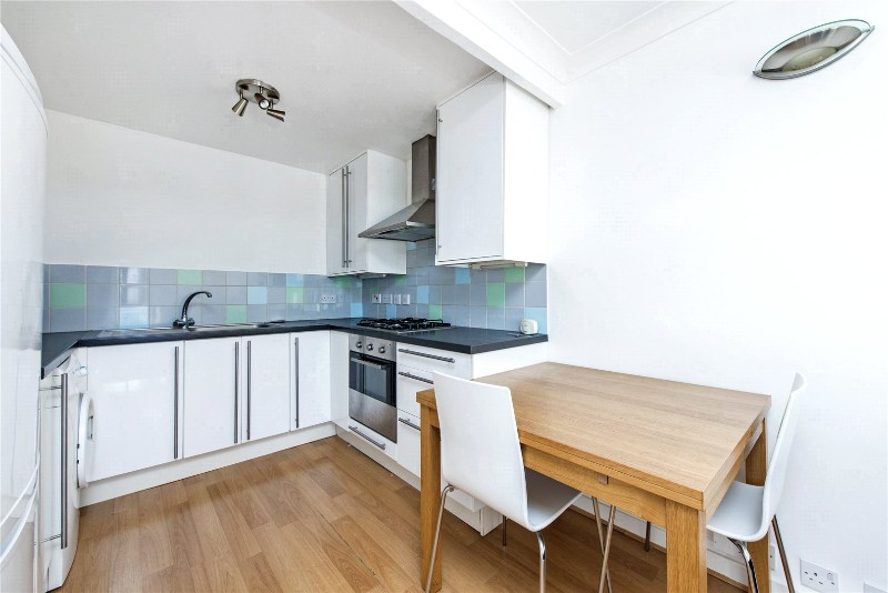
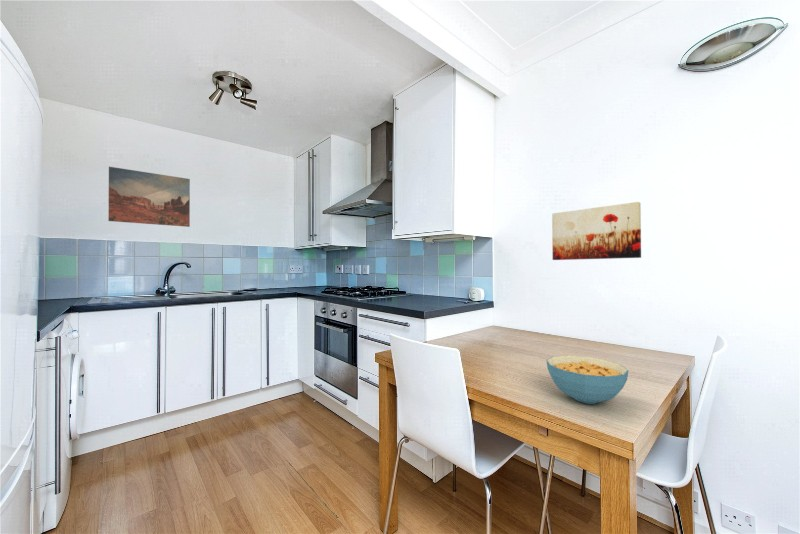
+ wall art (151, 198)
+ wall art (592, 233)
+ cereal bowl (585, 382)
